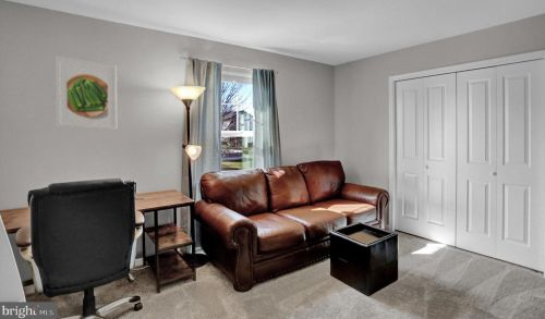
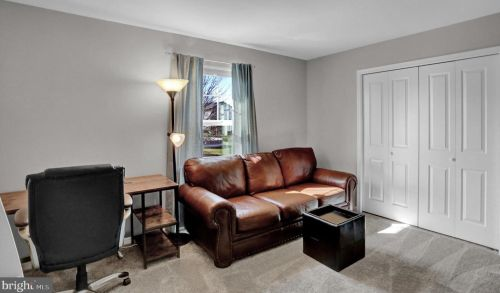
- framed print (87, 94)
